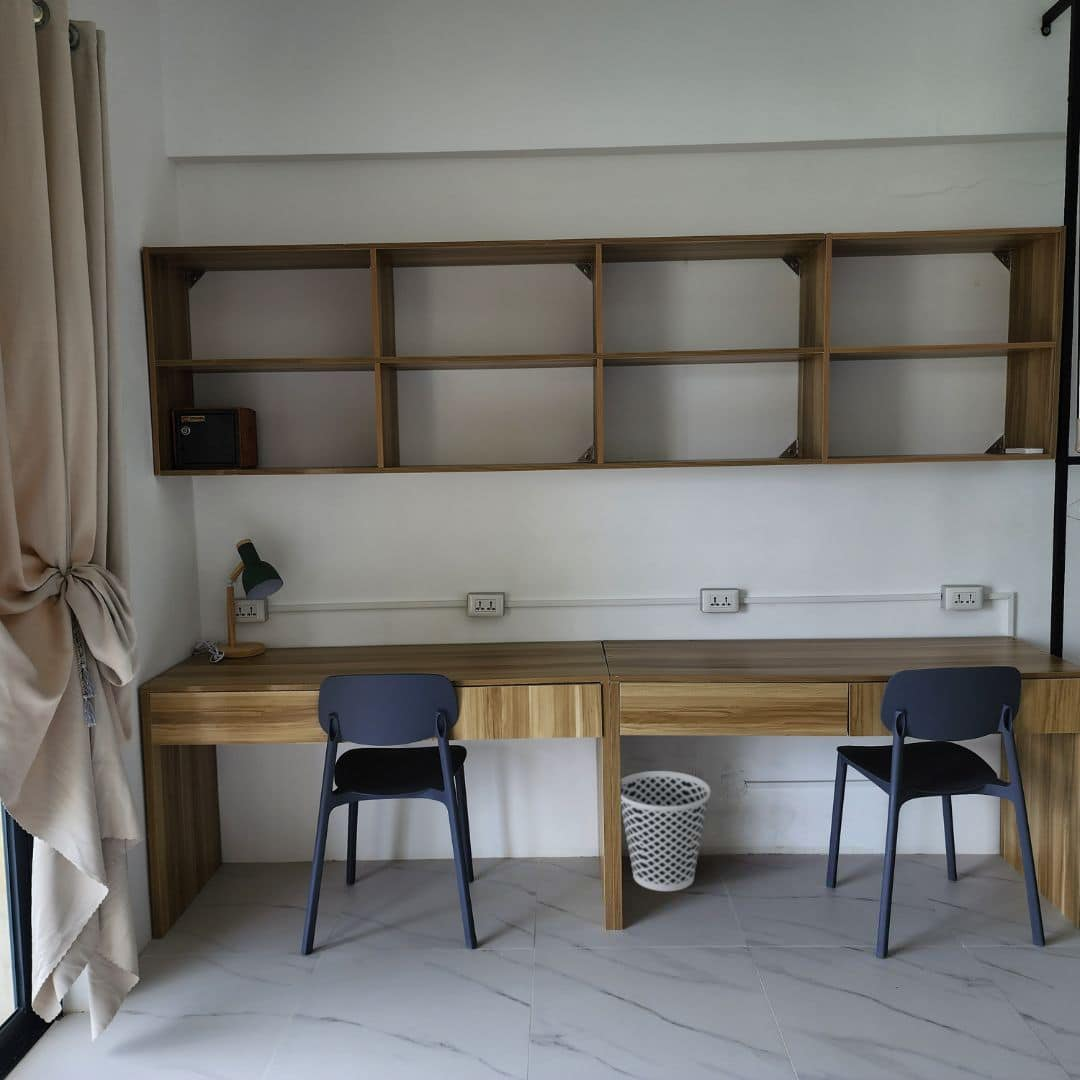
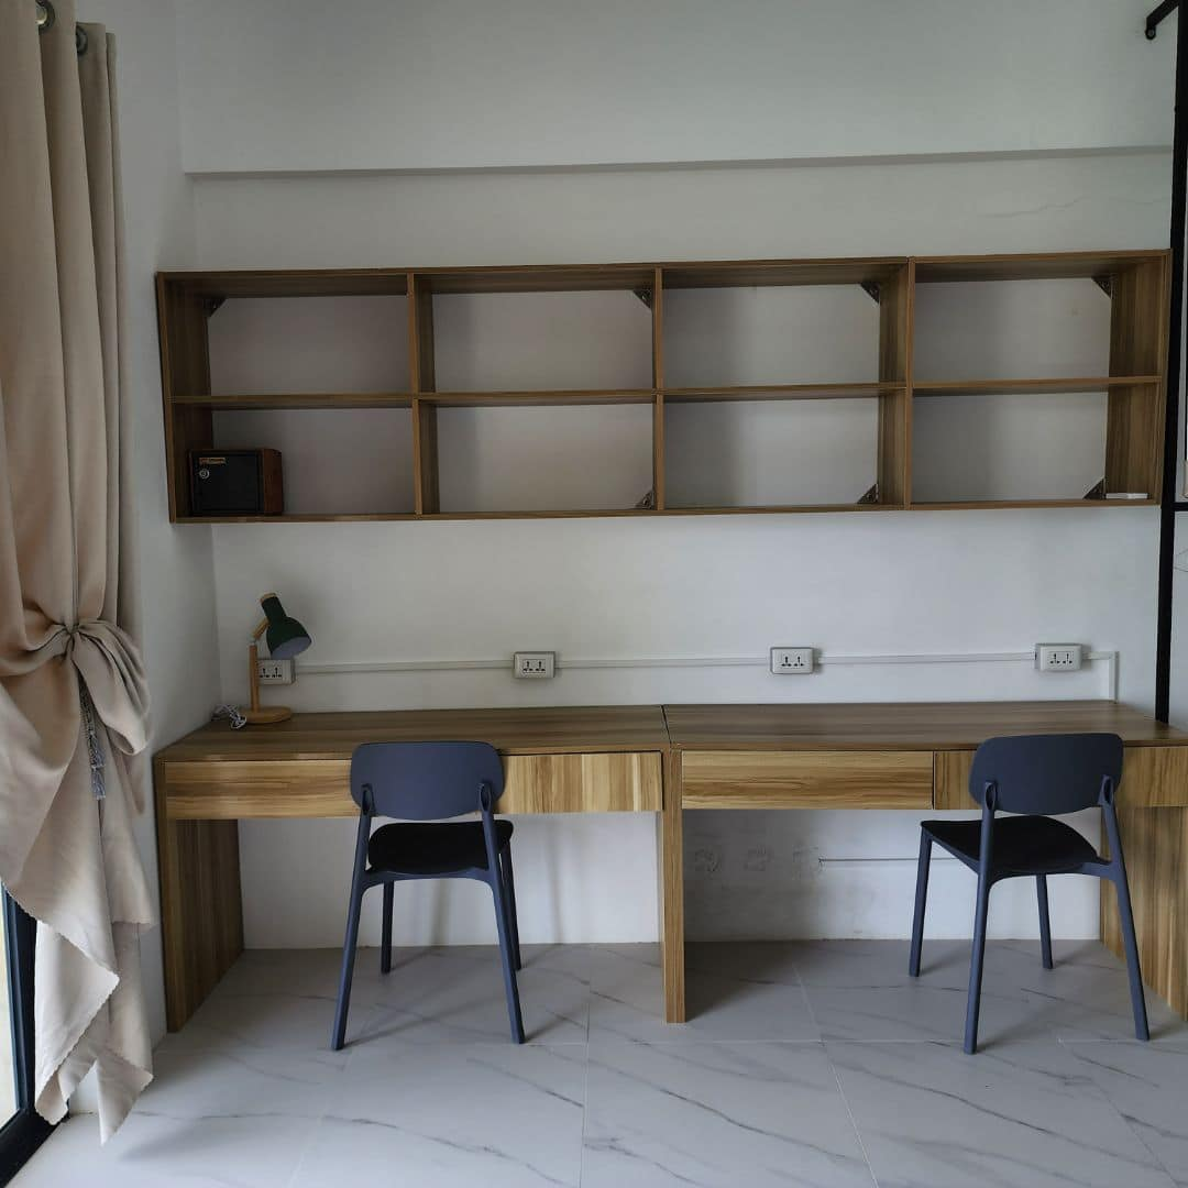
- wastebasket (663, 832)
